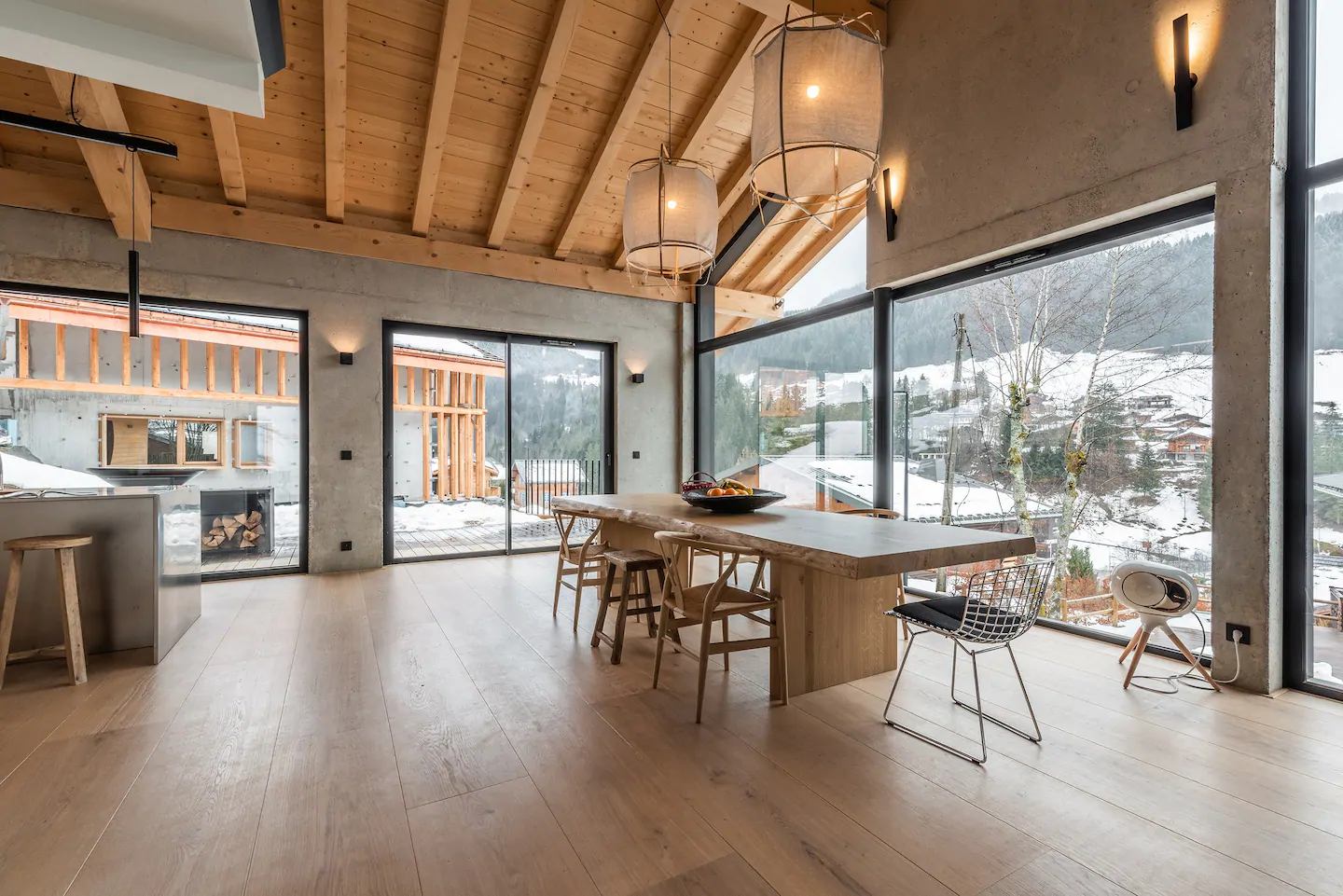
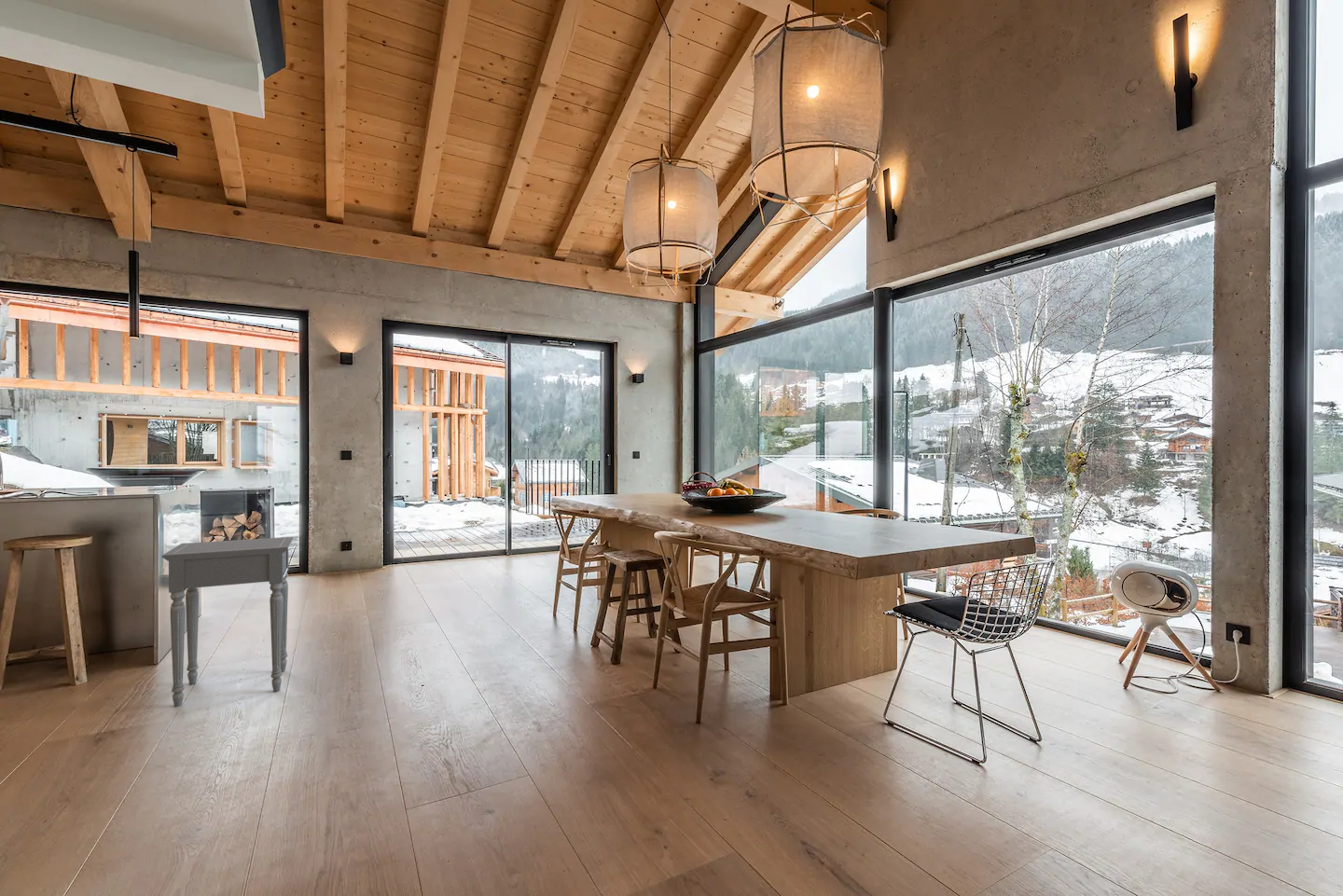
+ side table (227, 585)
